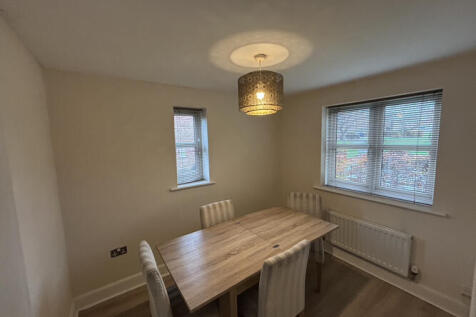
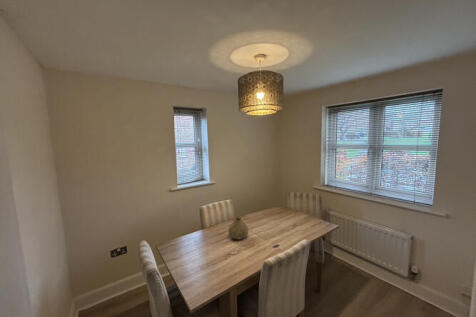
+ vase (238, 227)
